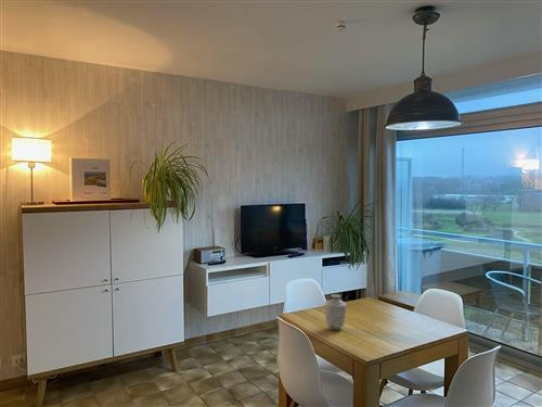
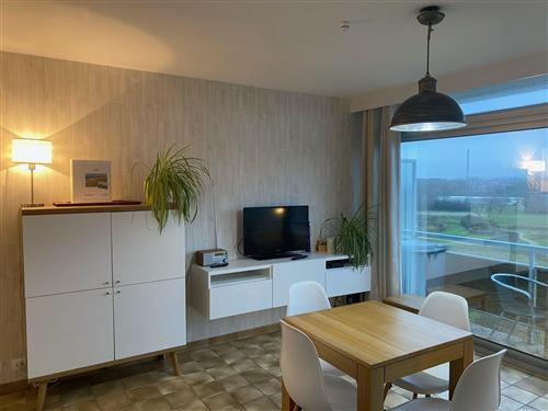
- vase (335, 311)
